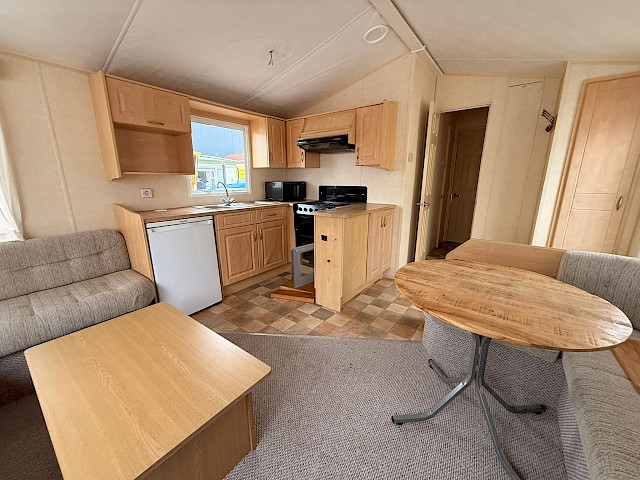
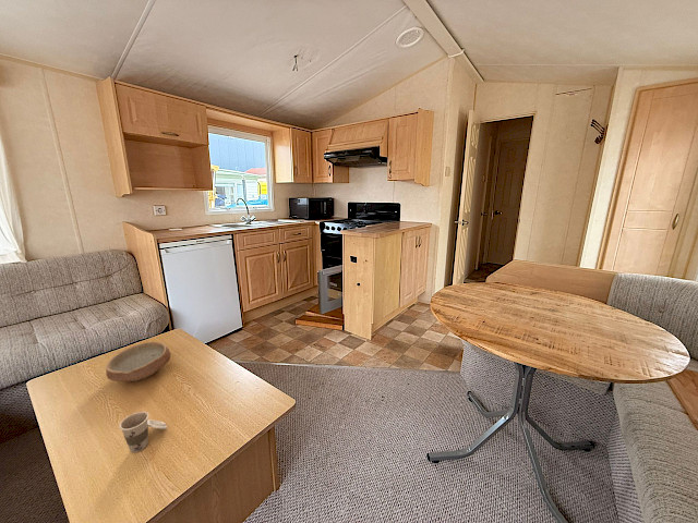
+ cup (144, 427)
+ bowl (140, 363)
